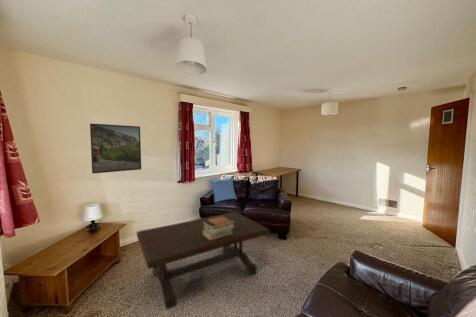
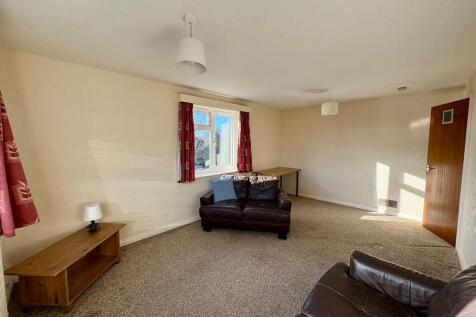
- book stack (218, 227)
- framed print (117, 148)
- coffee table (204, 251)
